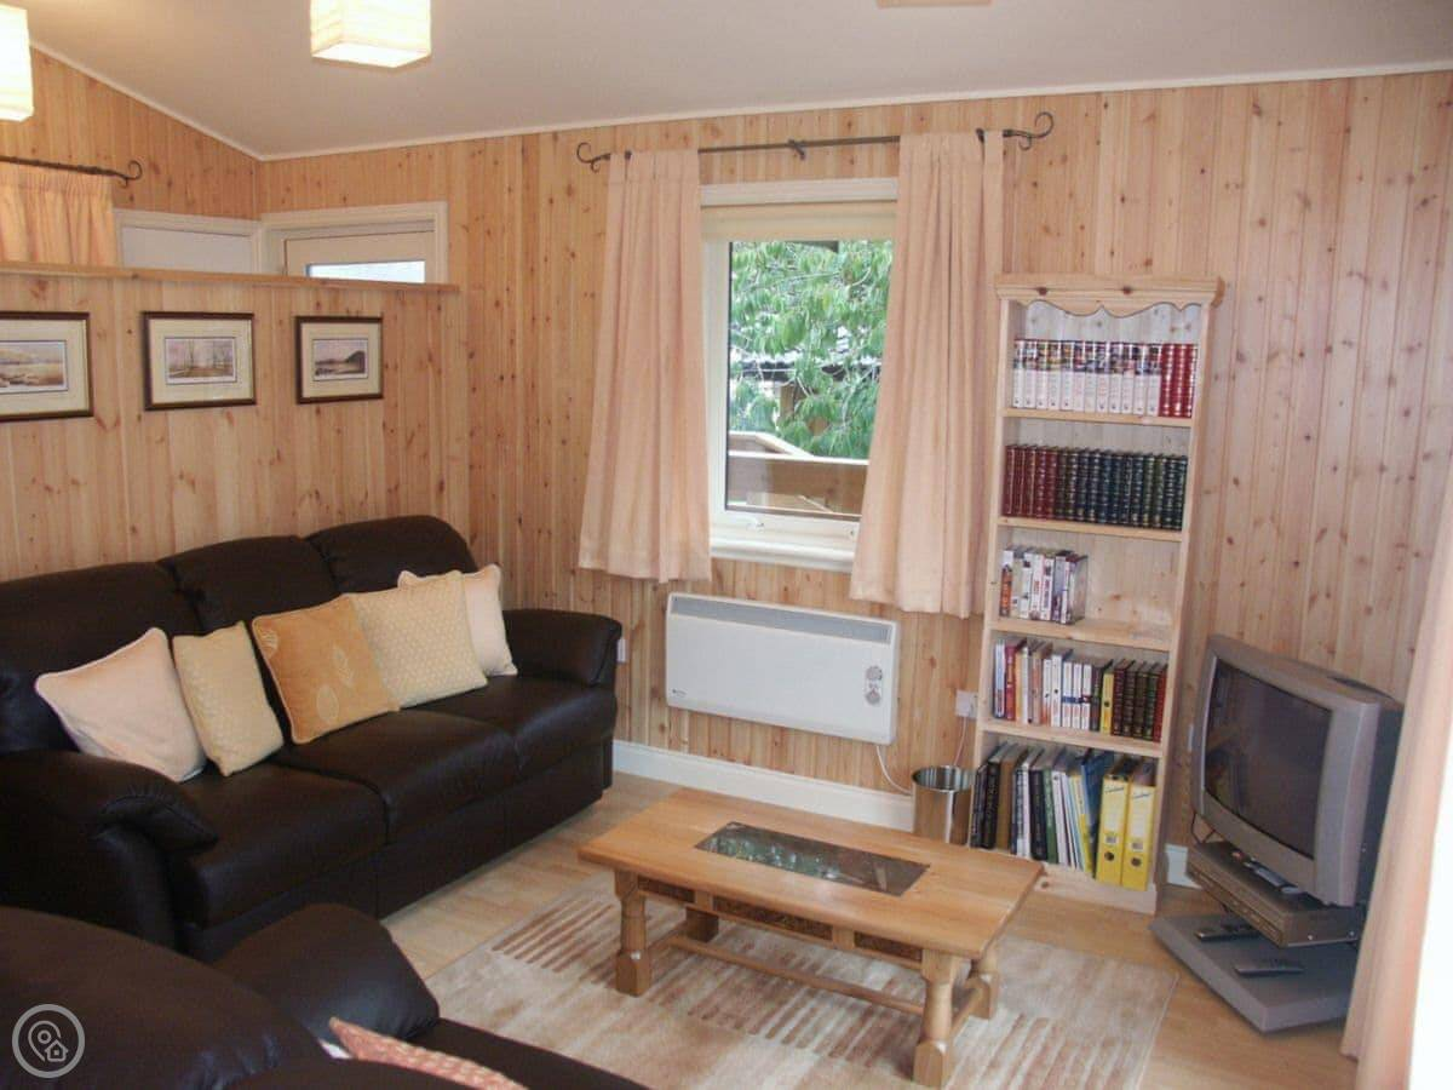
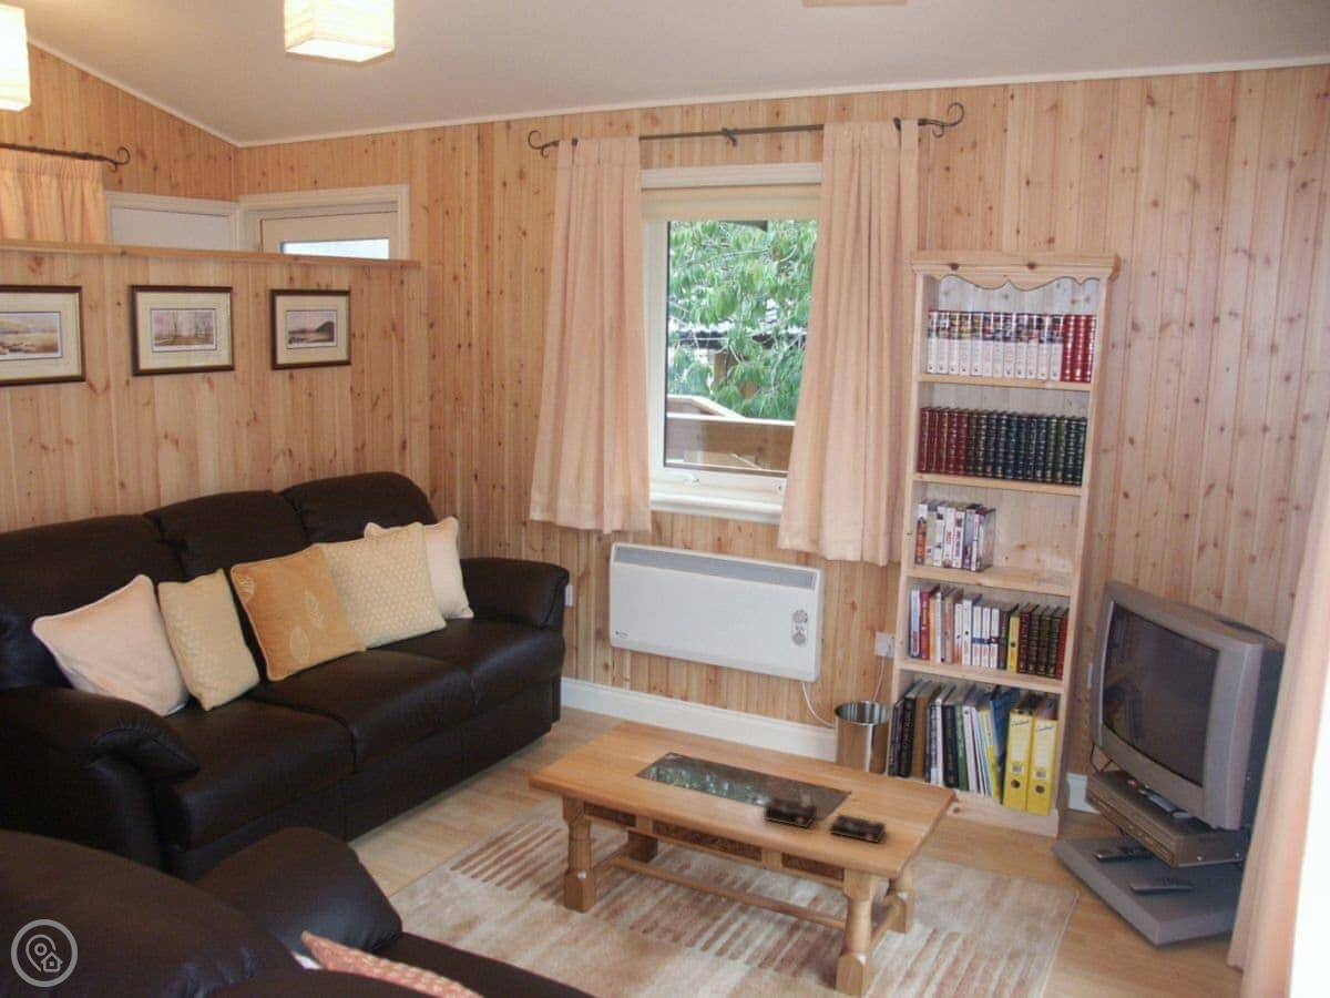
+ product box (831, 823)
